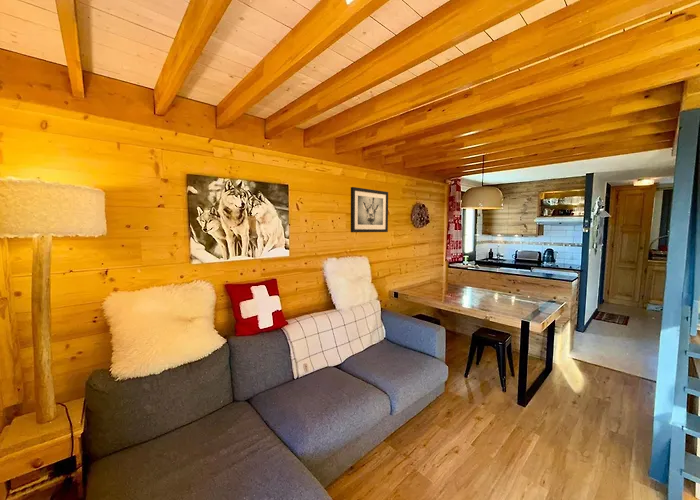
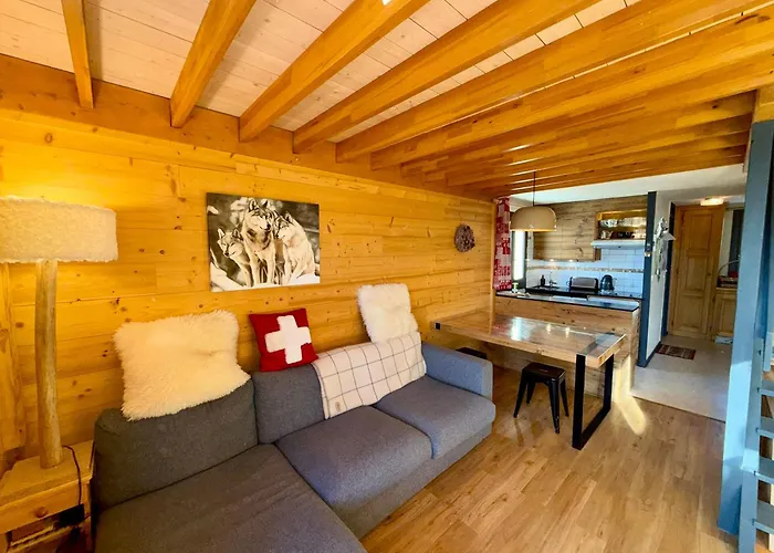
- wall art (370, 211)
